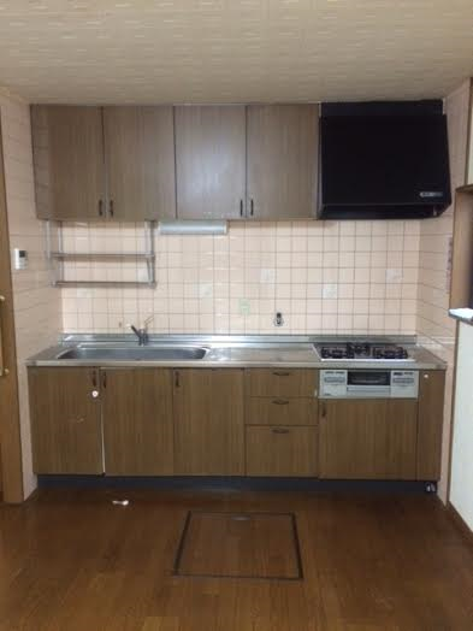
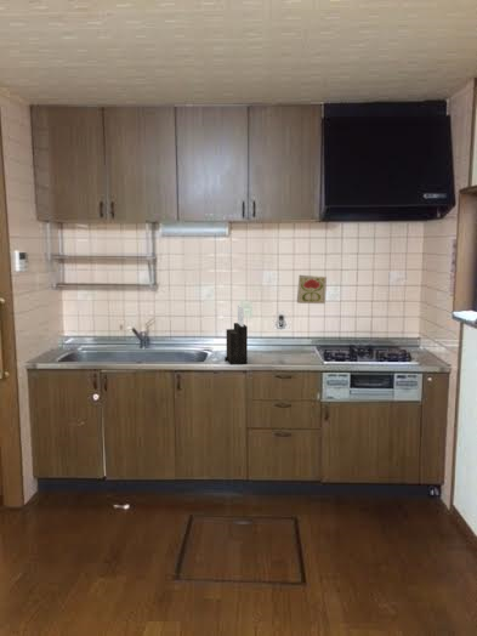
+ knife block (234, 334)
+ decorative tile (311, 289)
